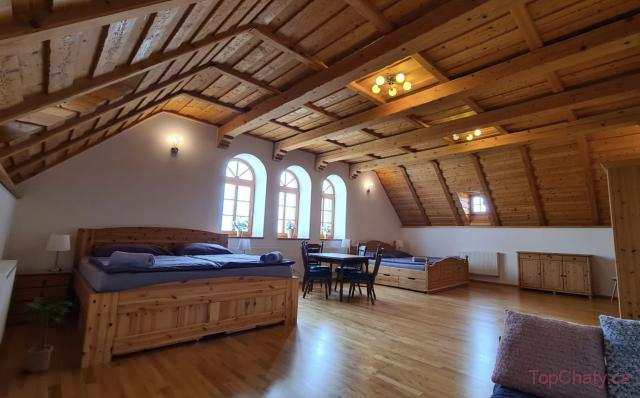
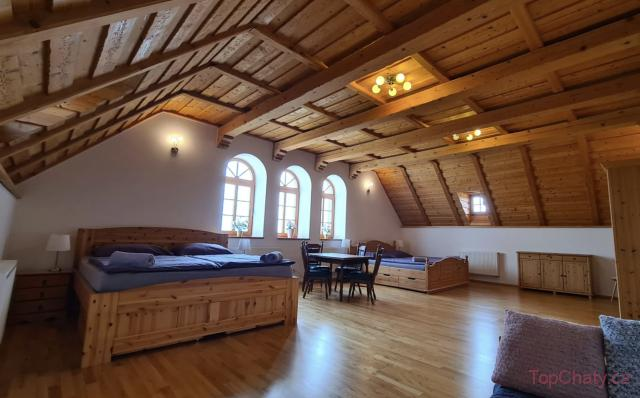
- potted plant (47, 328)
